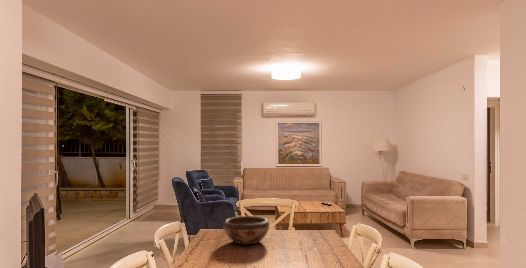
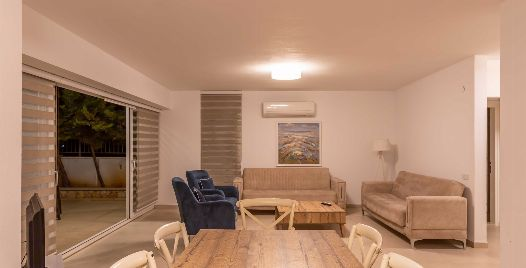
- decorative bowl (246, 230)
